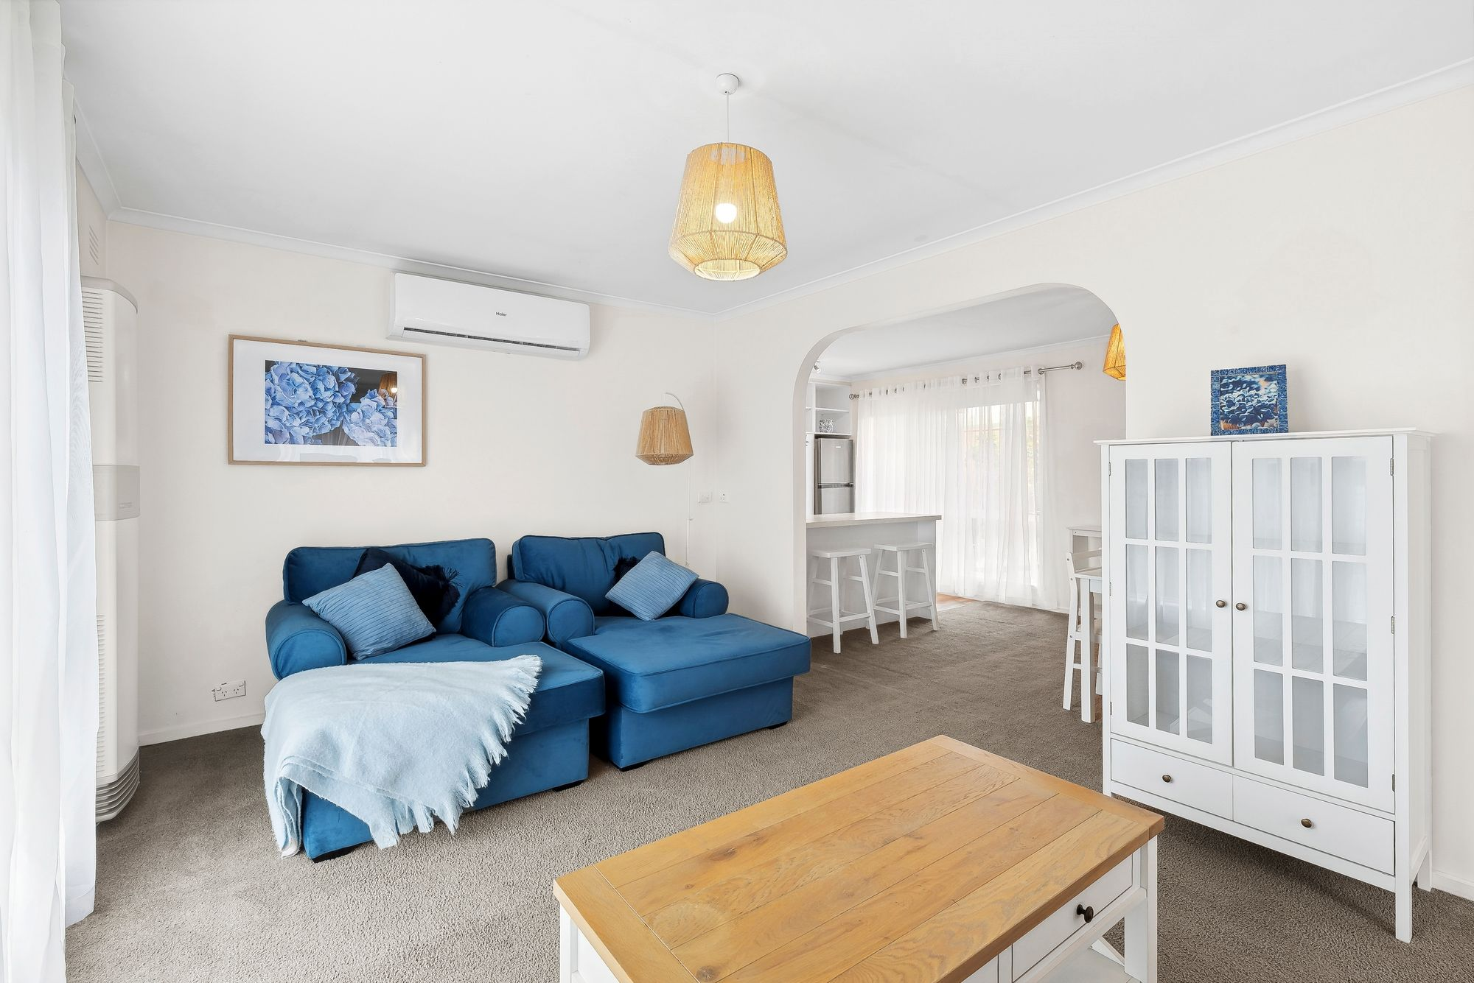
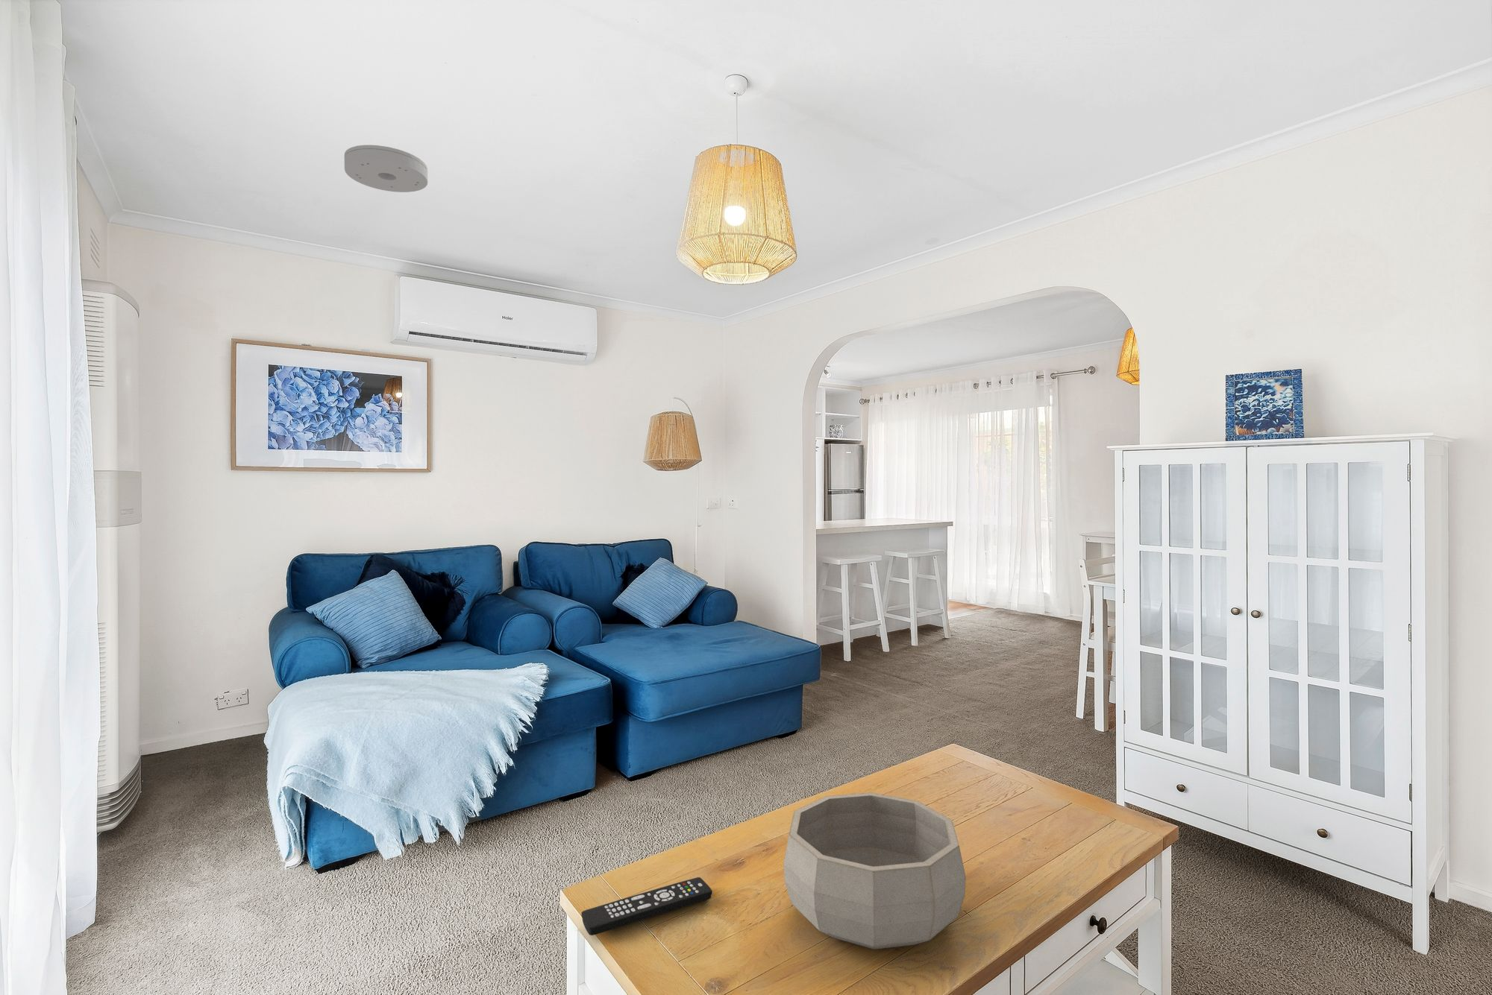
+ decorative bowl (872, 868)
+ smoke detector (387, 169)
+ remote control (649, 905)
